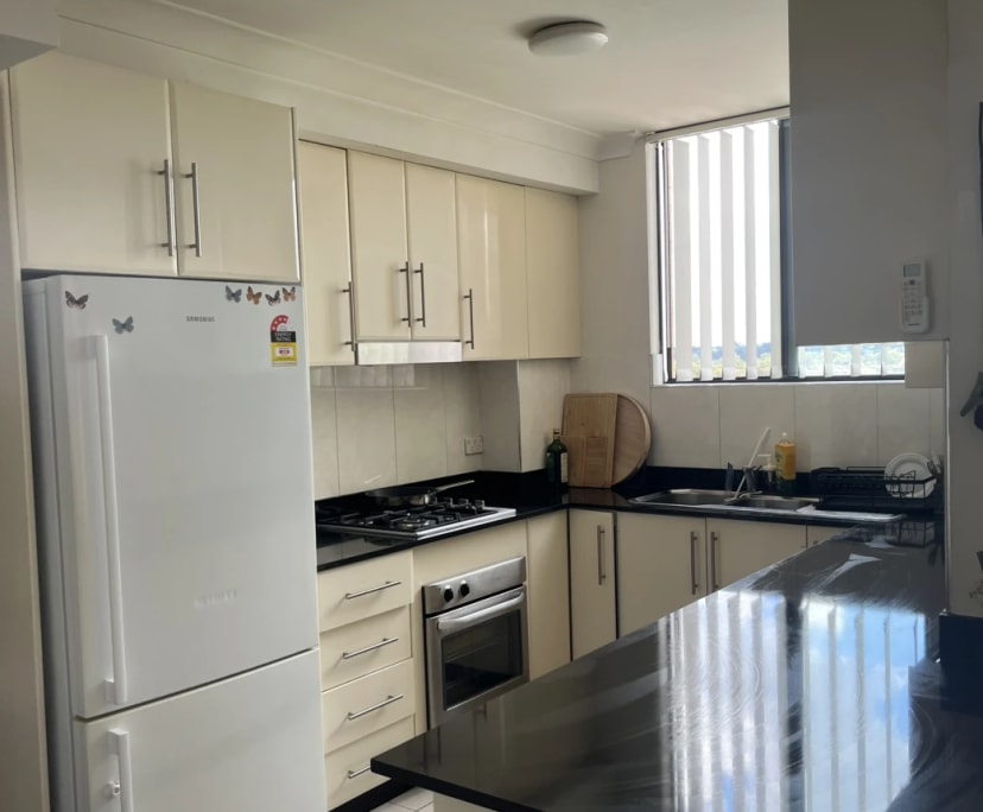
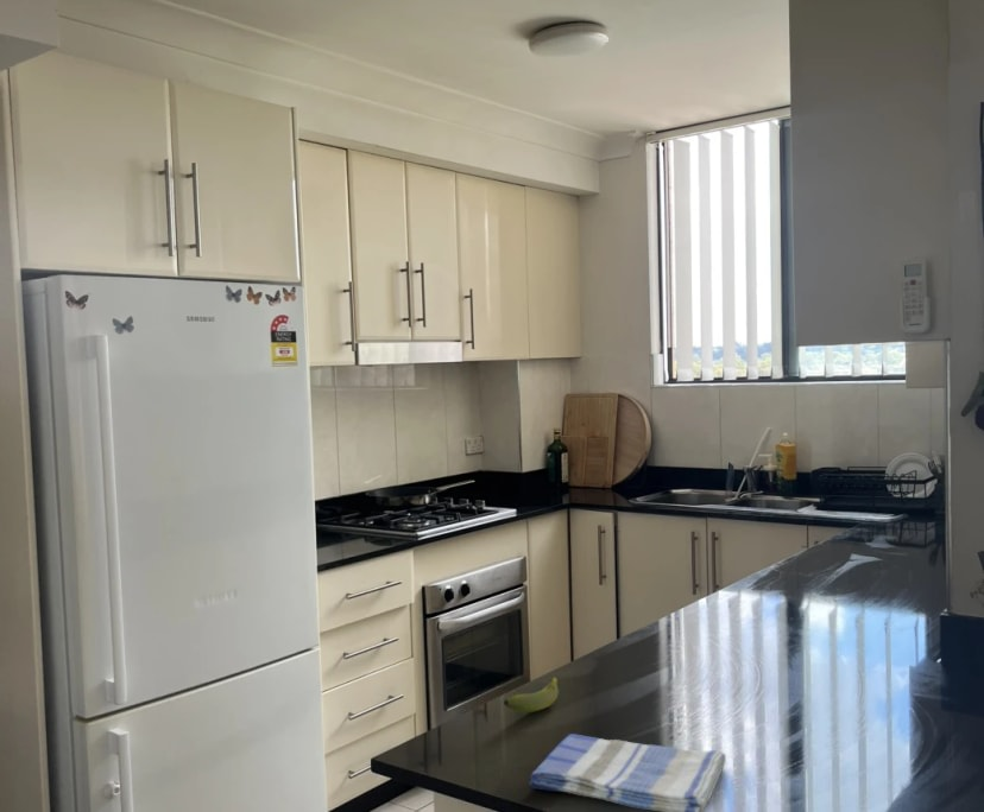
+ banana (534, 699)
+ dish towel (630, 768)
